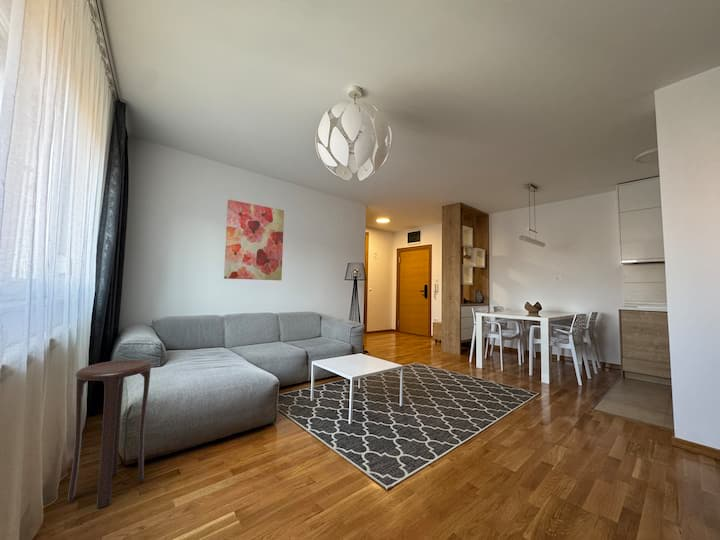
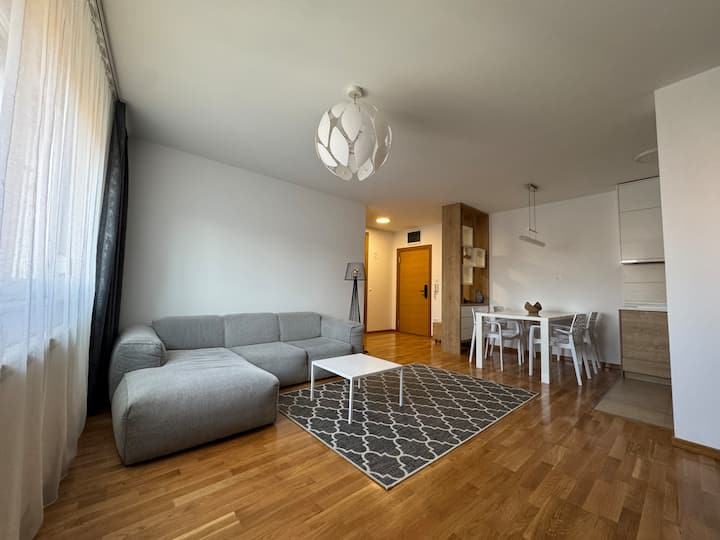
- stool (112, 427)
- wall art (256, 242)
